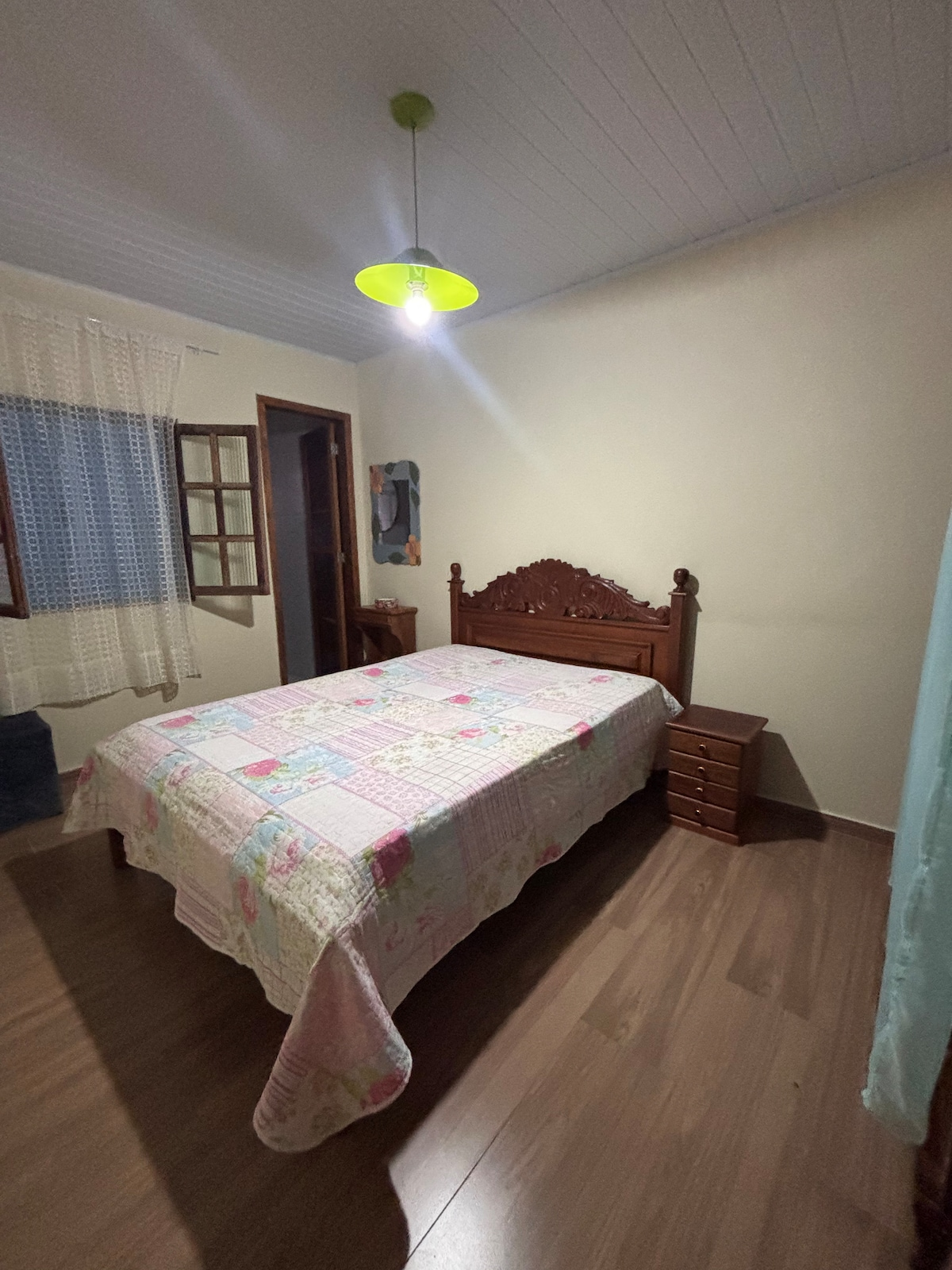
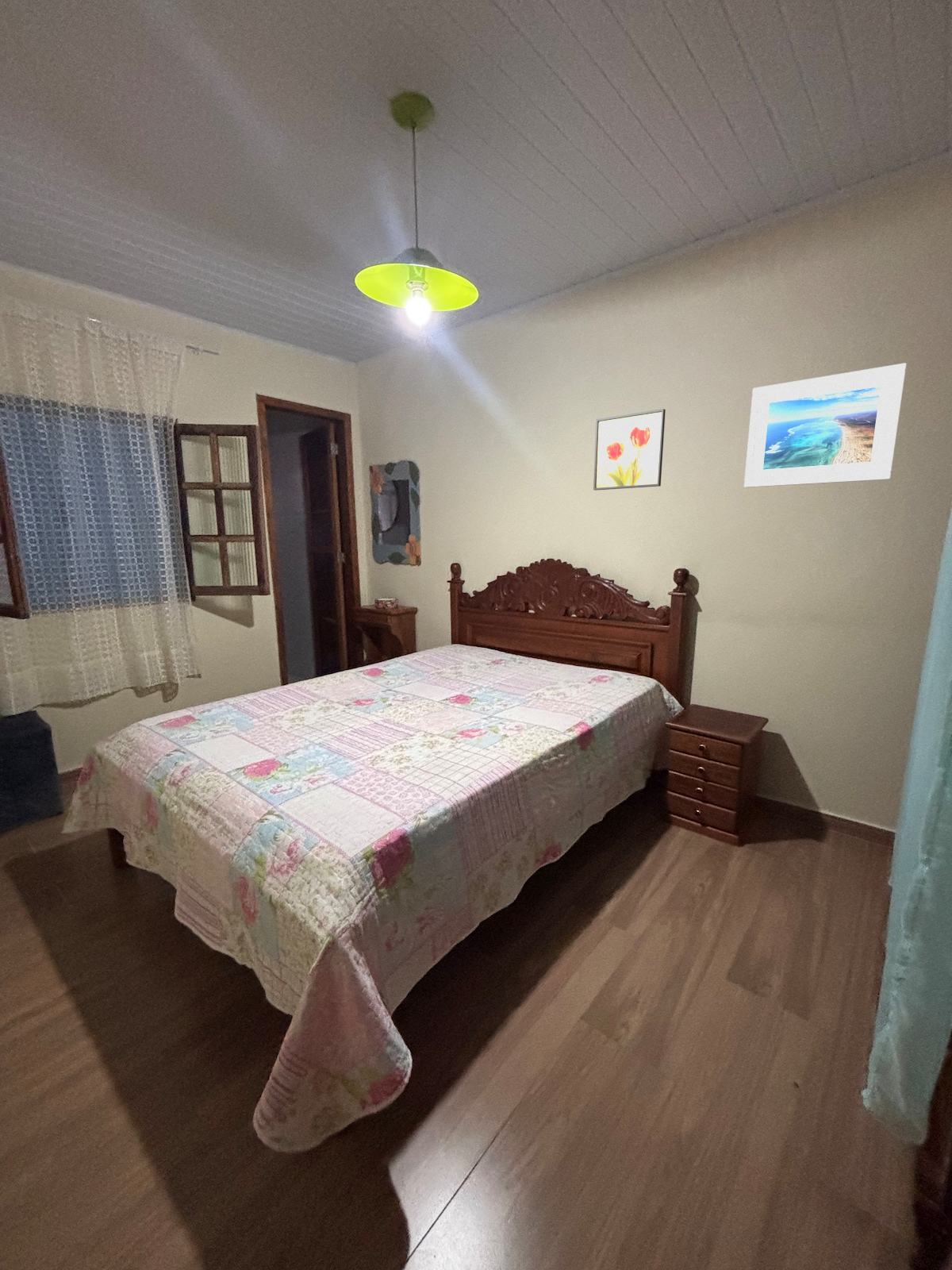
+ wall art (628, 452)
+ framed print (817, 431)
